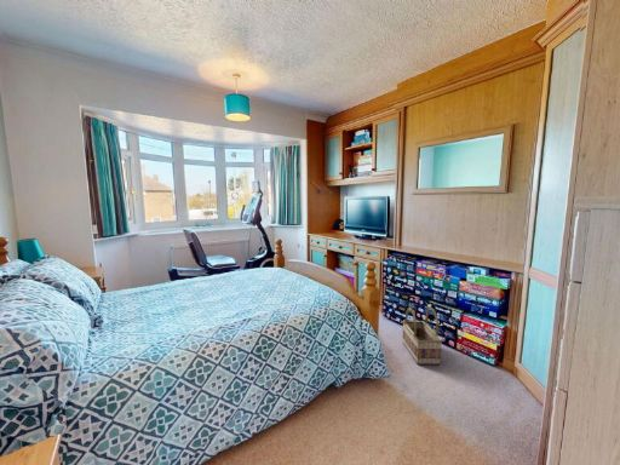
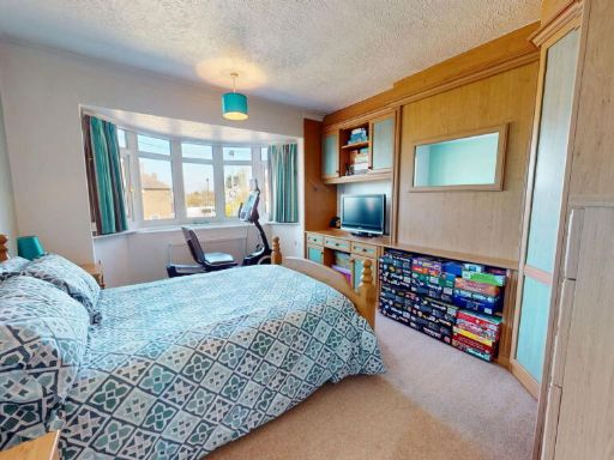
- basket (420, 331)
